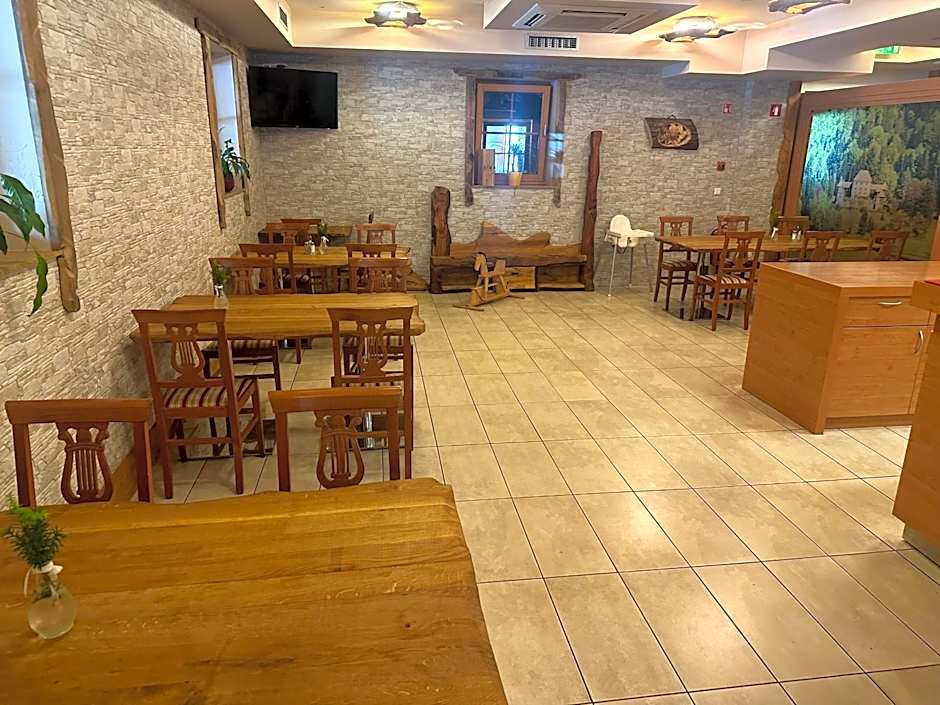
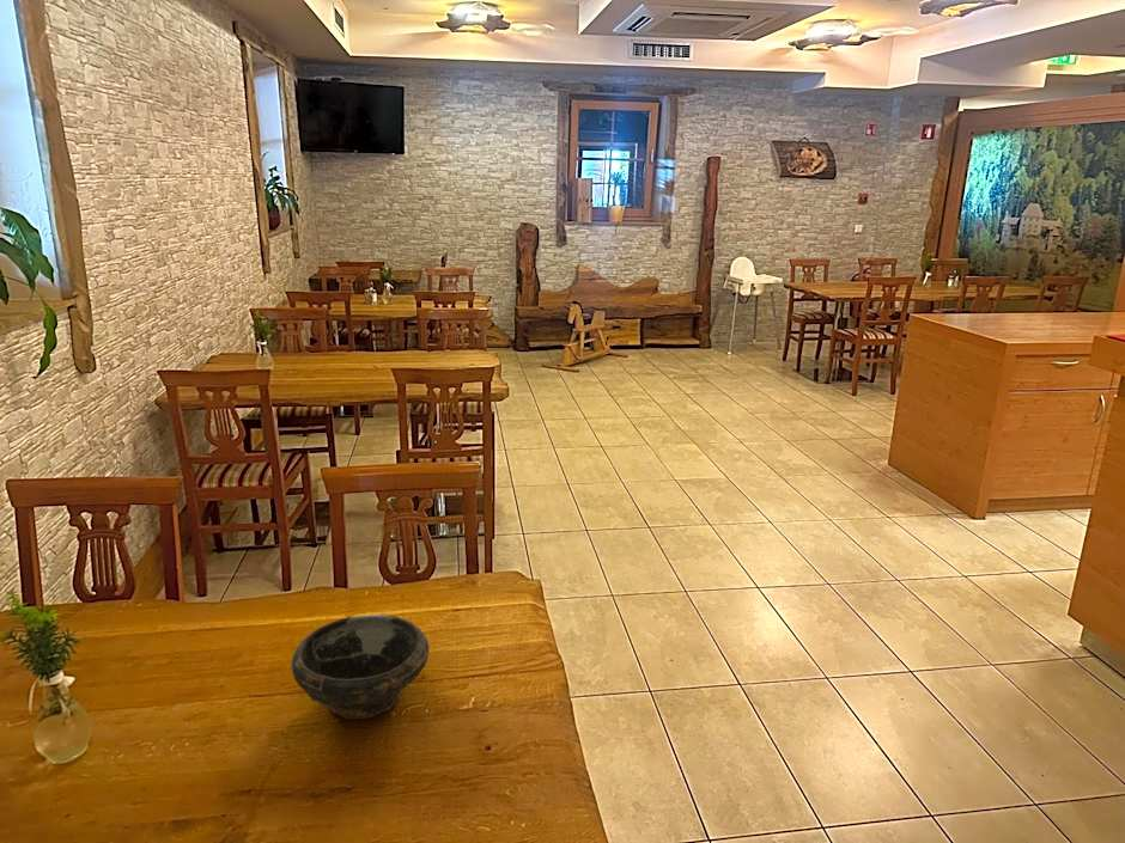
+ bowl (363, 670)
